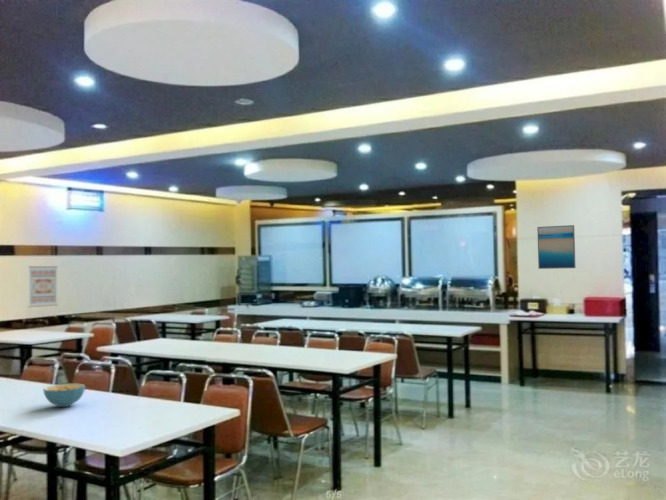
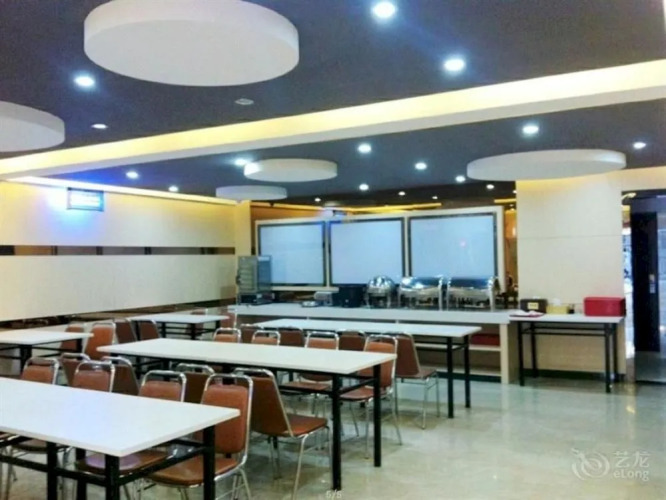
- wall art (43, 286)
- wall art (556, 247)
- cereal bowl (64, 396)
